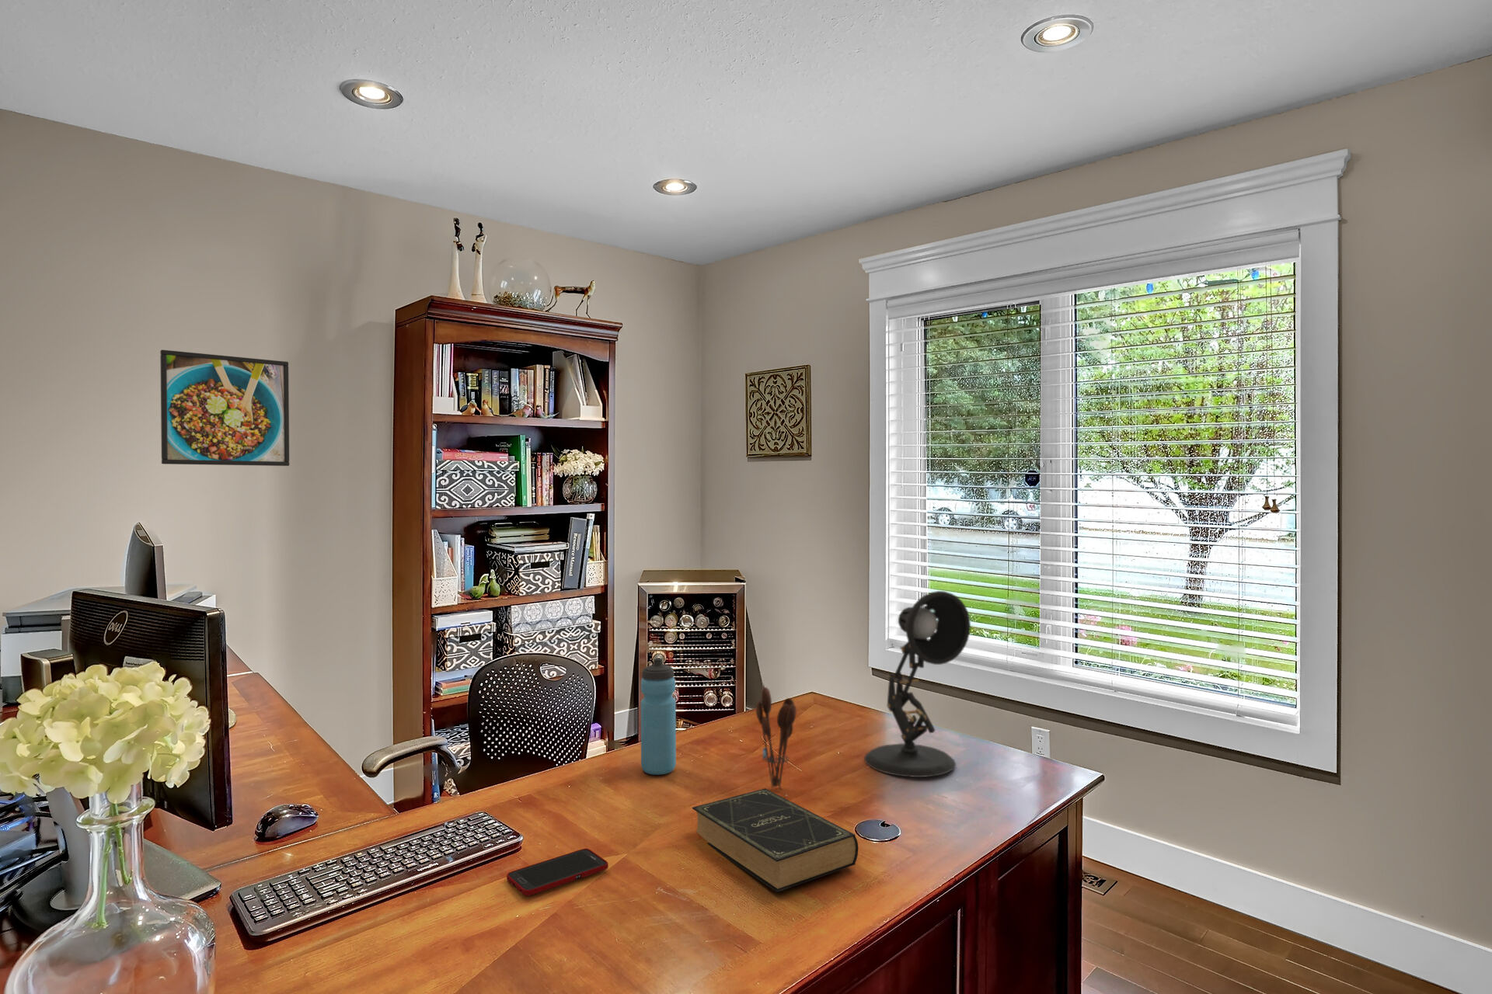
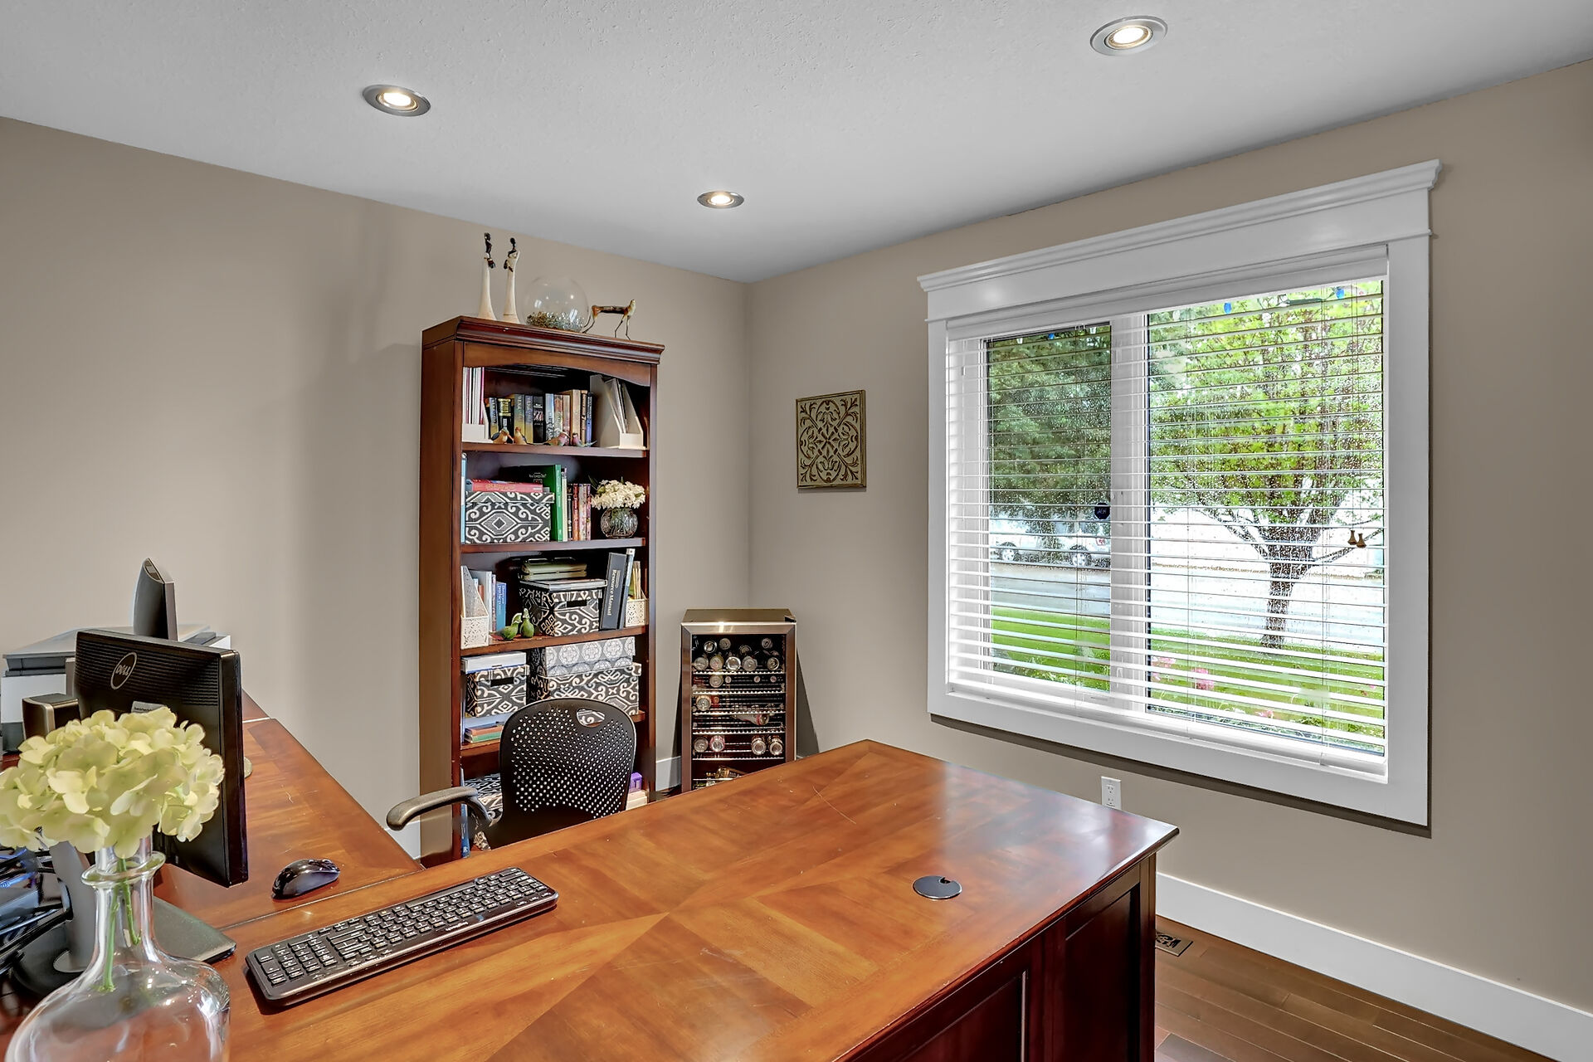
- book (772, 834)
- cell phone (558, 871)
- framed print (228, 410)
- utensil holder (779, 739)
- desk lamp (911, 674)
- water bottle (658, 713)
